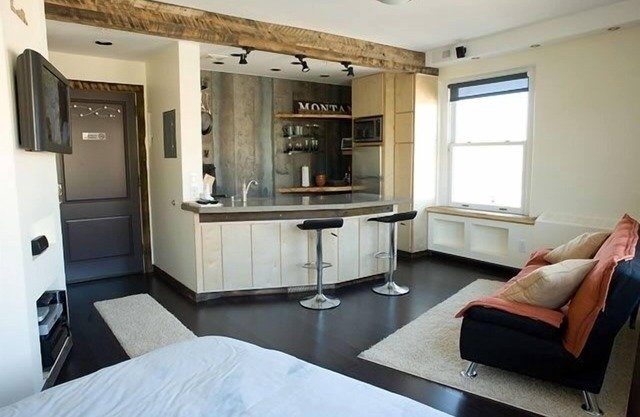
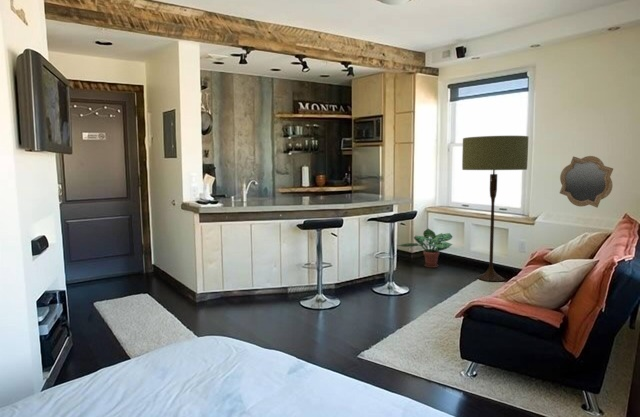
+ floor lamp (492, 208)
+ mirror (585, 172)
+ potted plant (433, 246)
